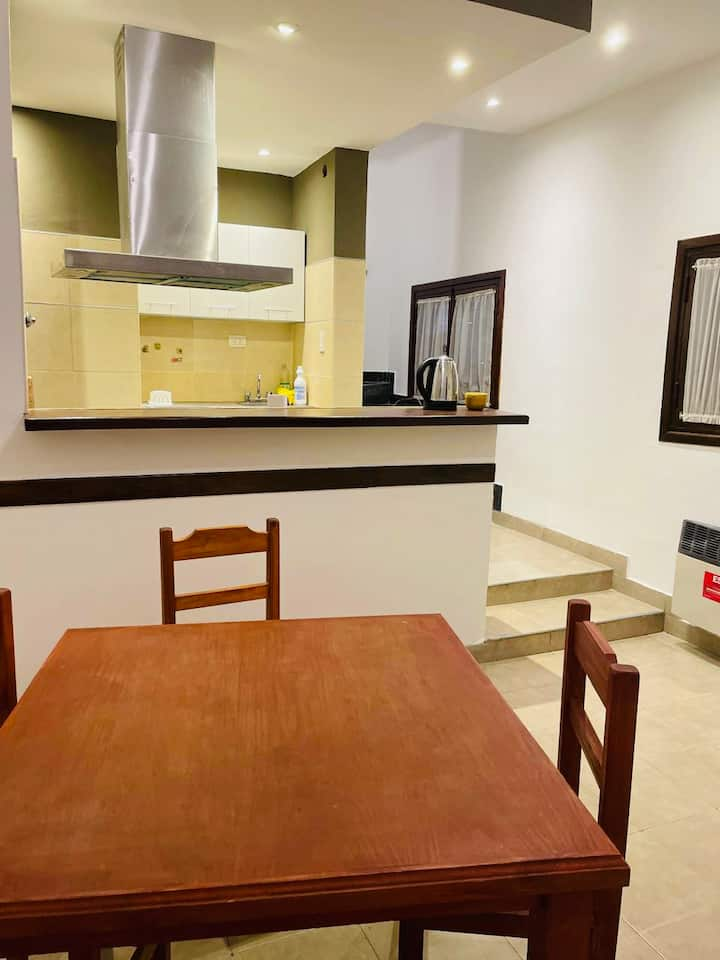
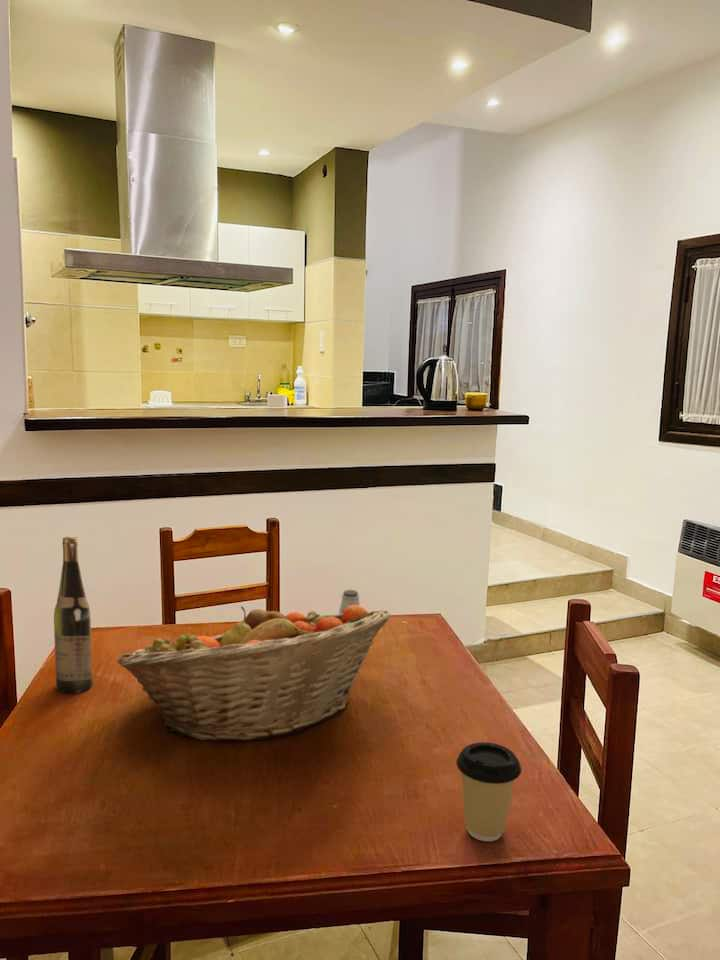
+ wine bottle (72, 612)
+ saltshaker (348, 606)
+ fruit basket (260, 656)
+ coffee cup (487, 791)
